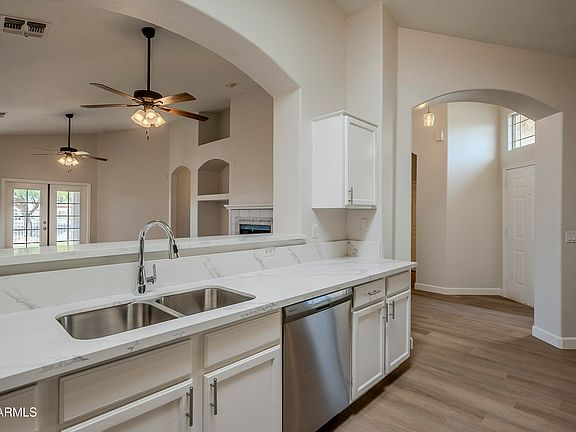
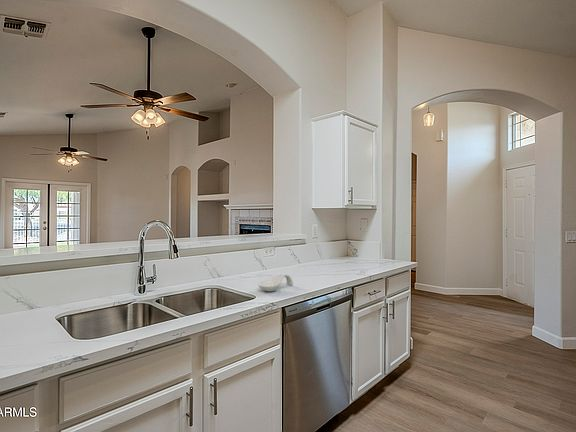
+ spoon rest (276, 282)
